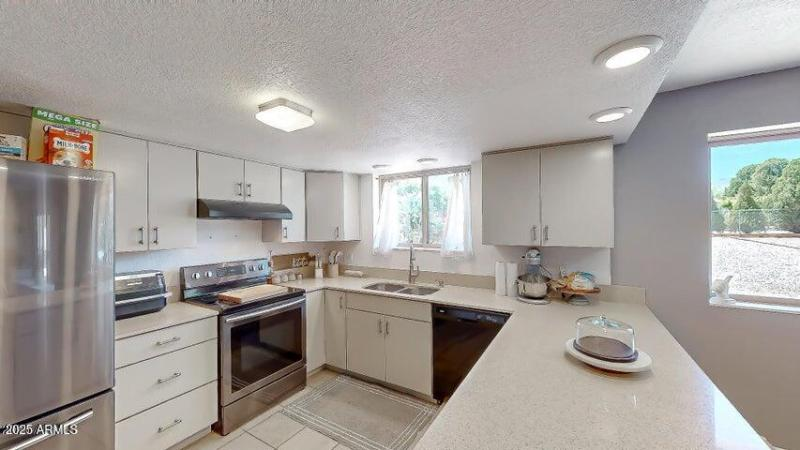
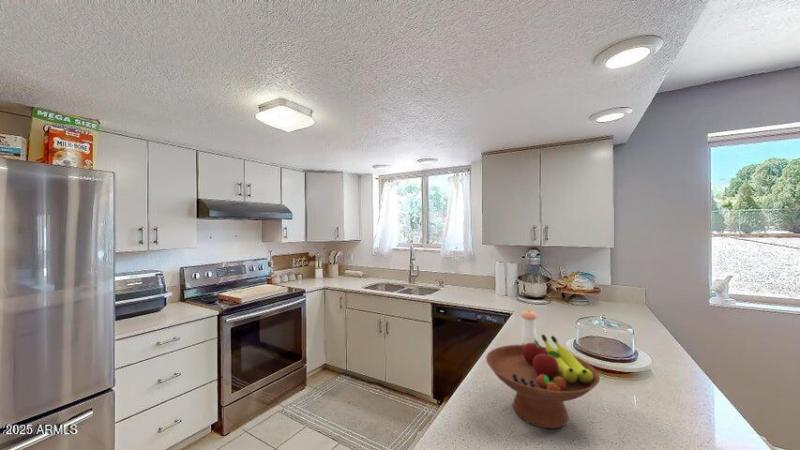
+ pepper shaker (529, 329)
+ fruit bowl (539, 379)
